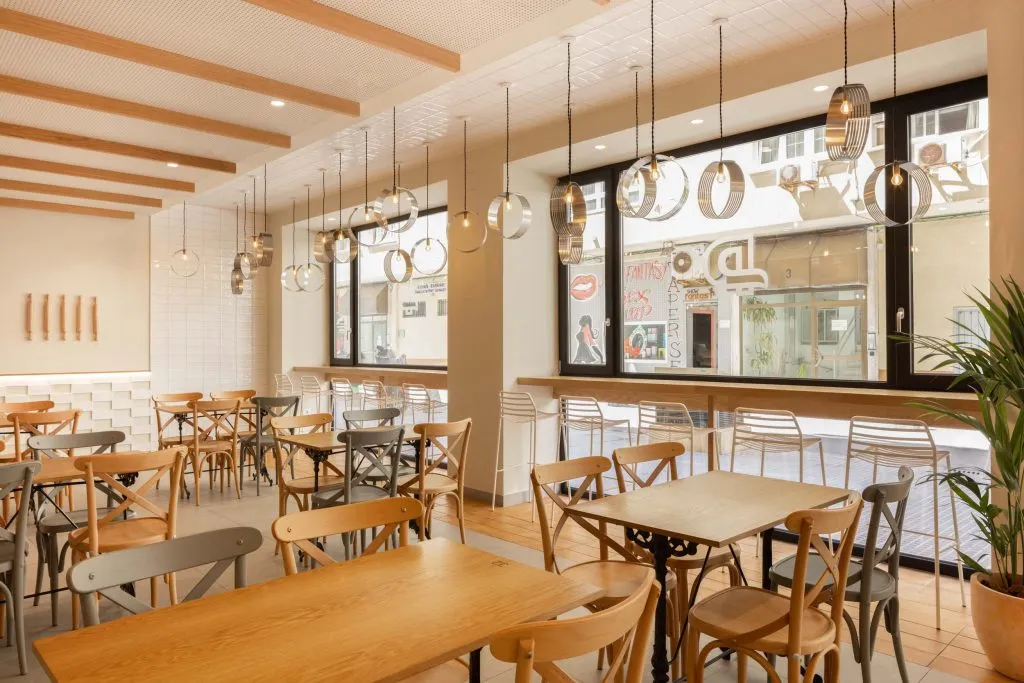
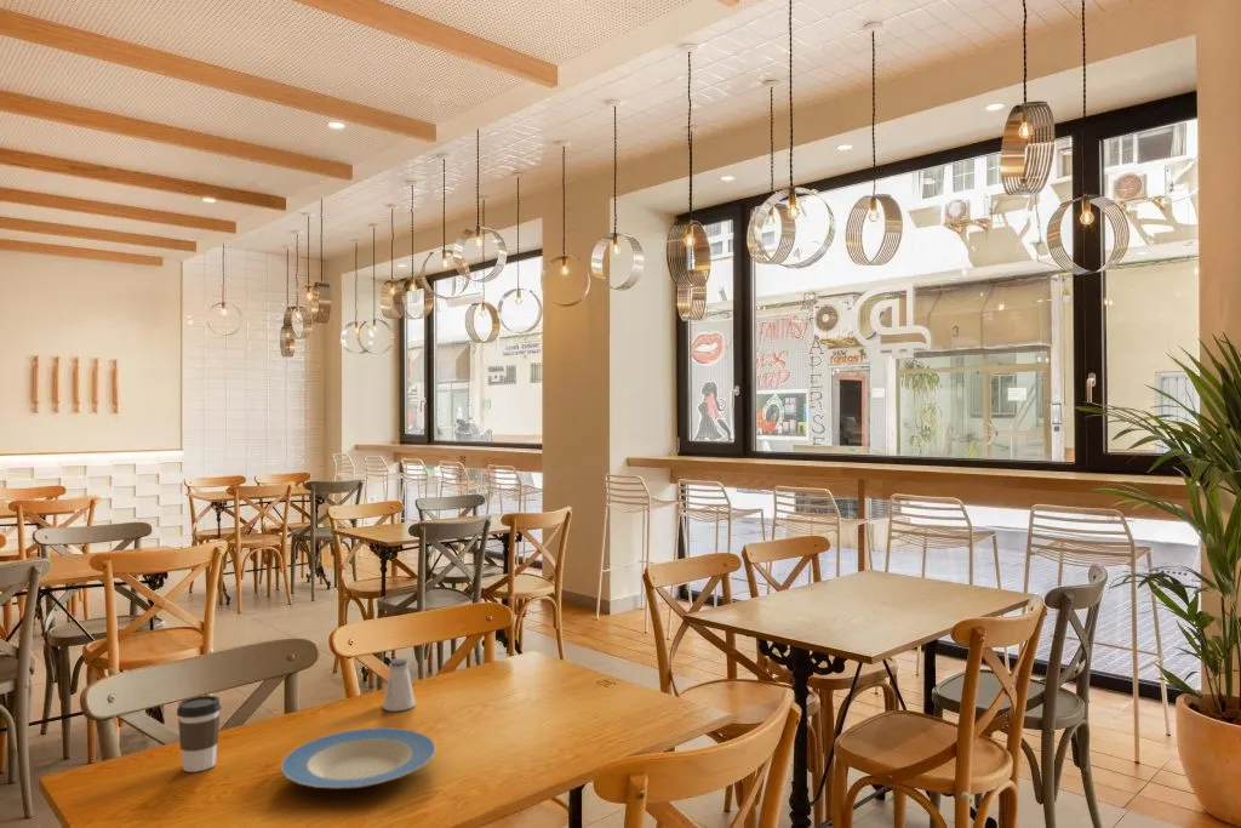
+ saltshaker (399, 683)
+ plate (360, 764)
+ coffee cup (199, 733)
